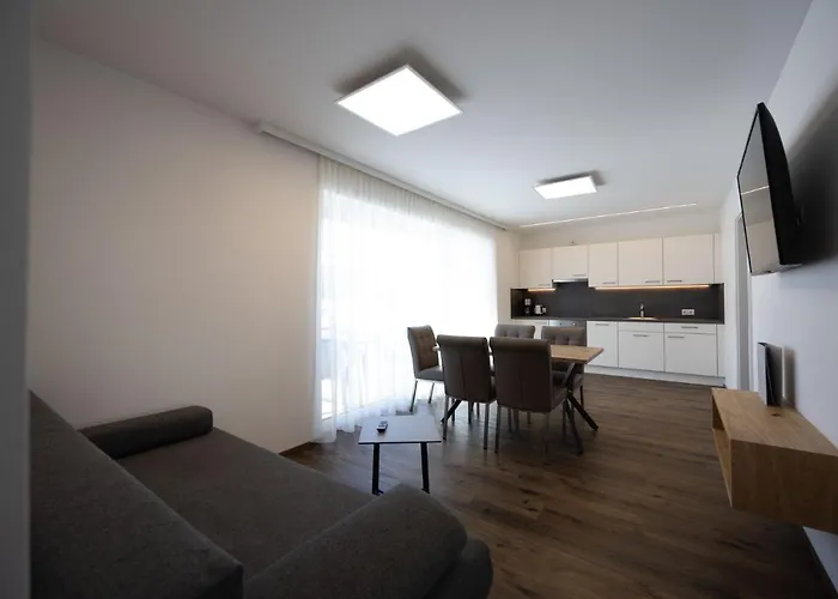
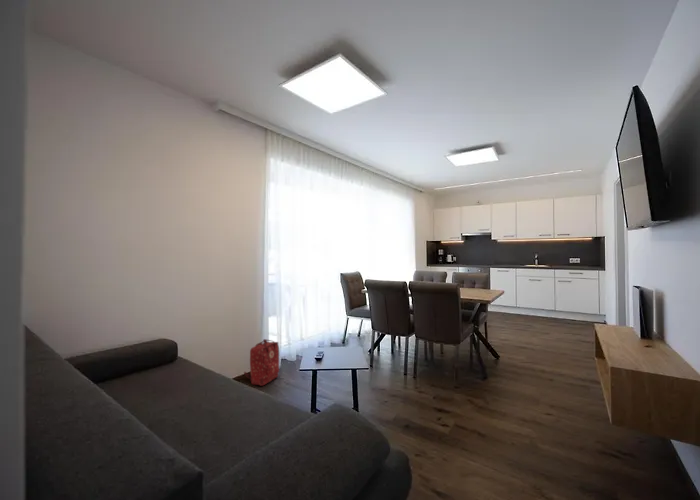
+ backpack (262, 359)
